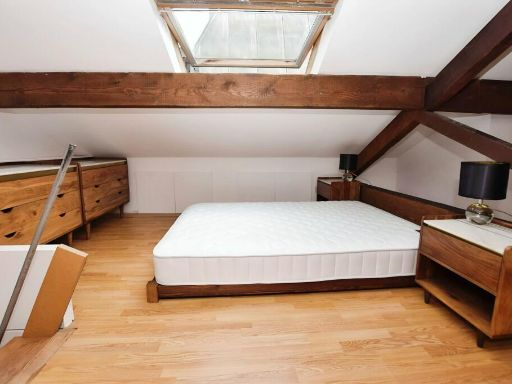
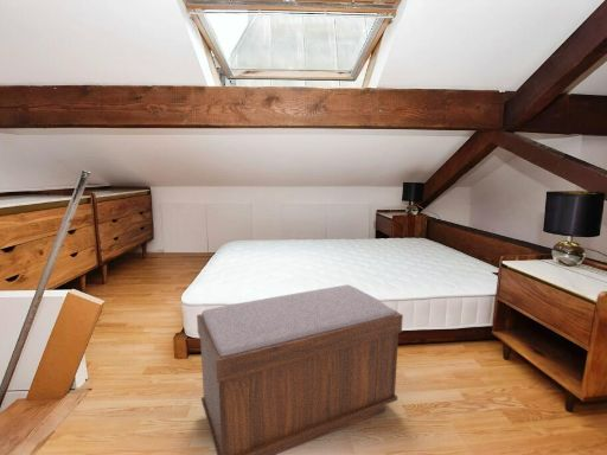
+ bench (299, 360)
